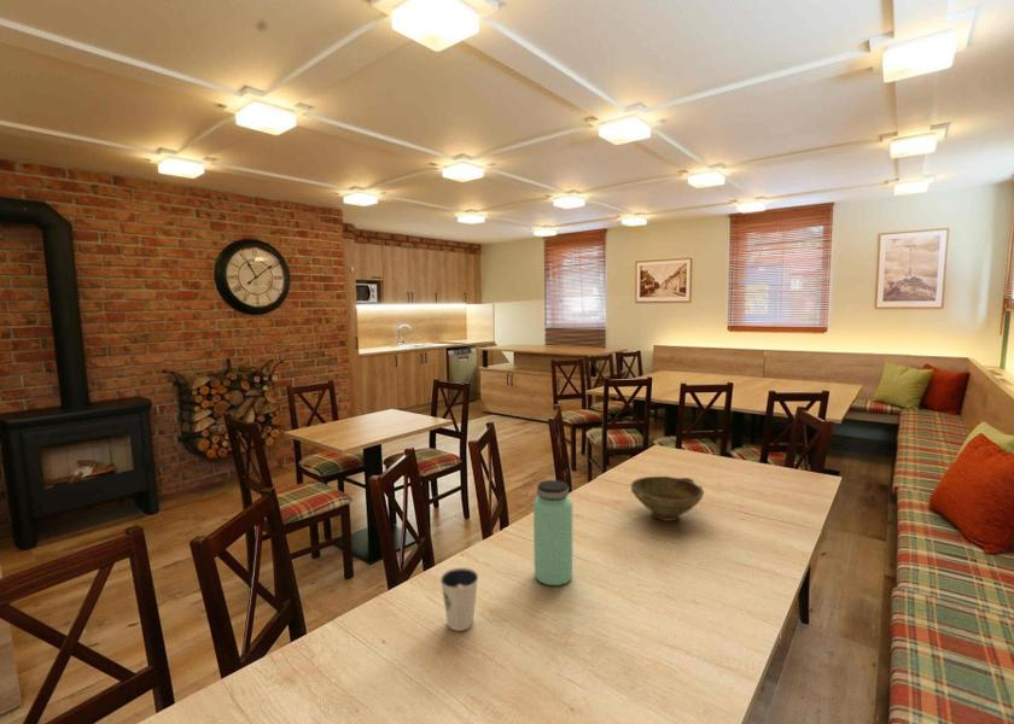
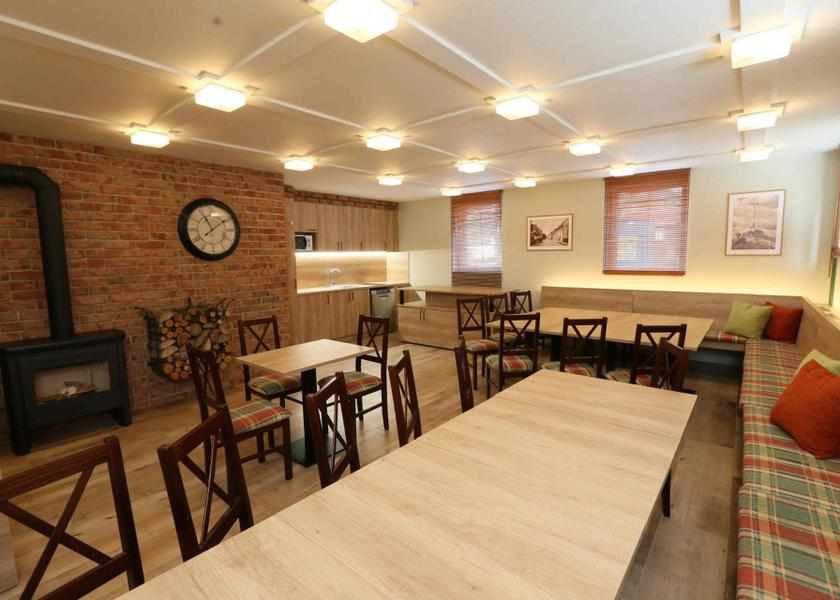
- bottle (553, 530)
- bowl (665, 501)
- dixie cup (460, 600)
